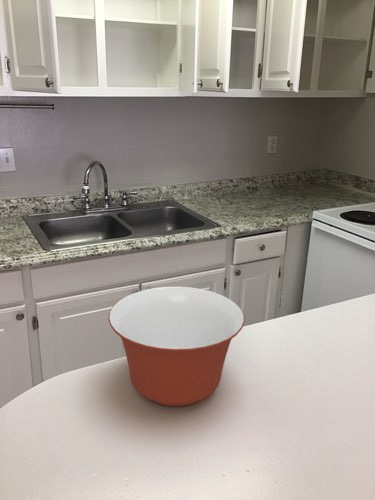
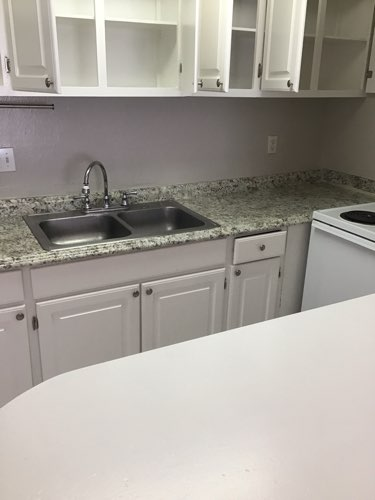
- mixing bowl (176, 350)
